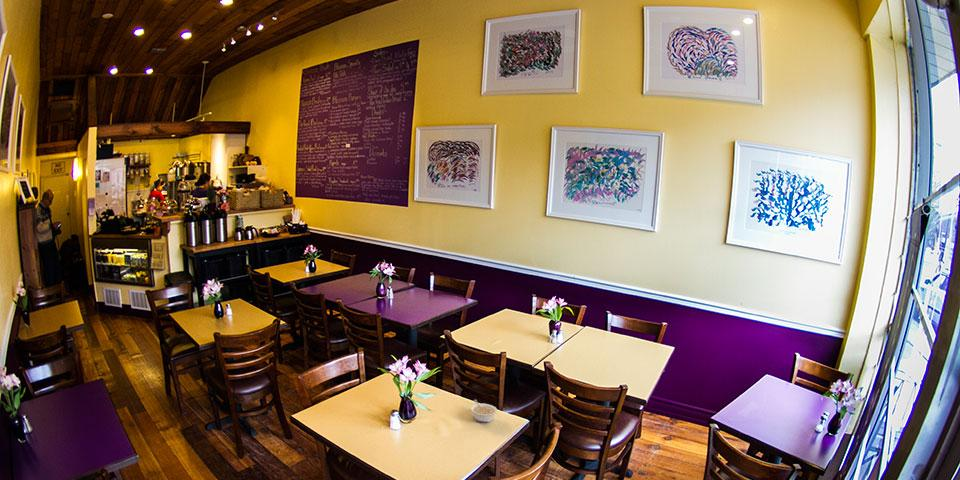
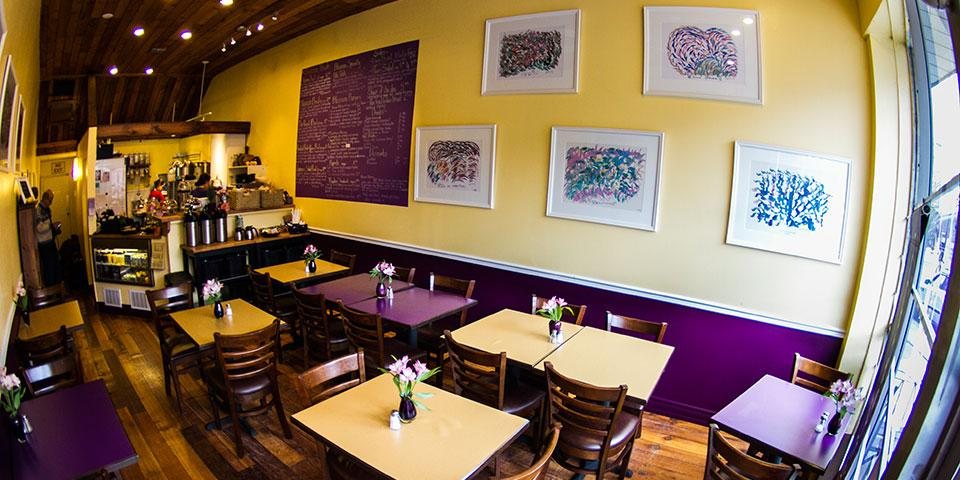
- legume (482, 412)
